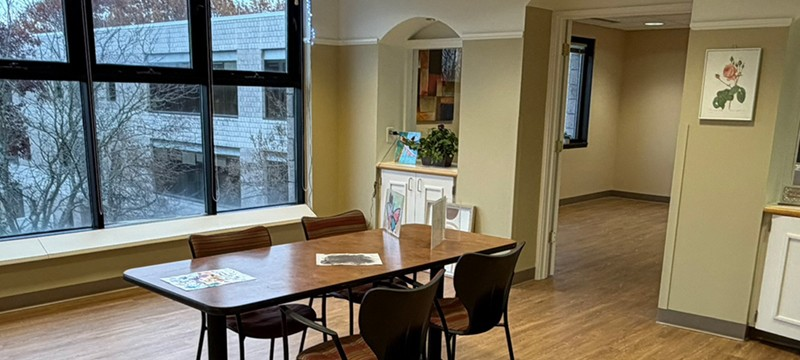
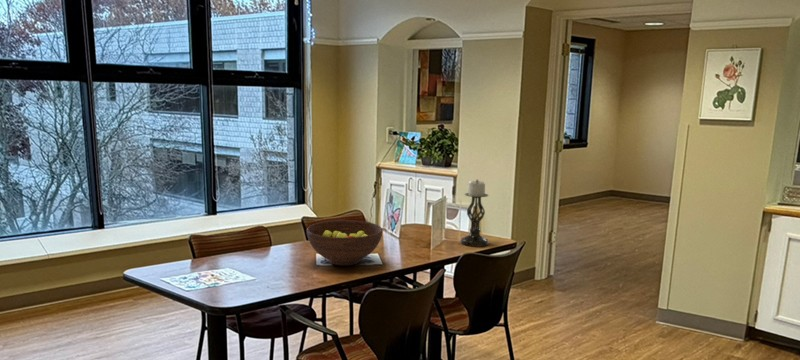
+ candle holder (475, 211)
+ fruit bowl (344, 245)
